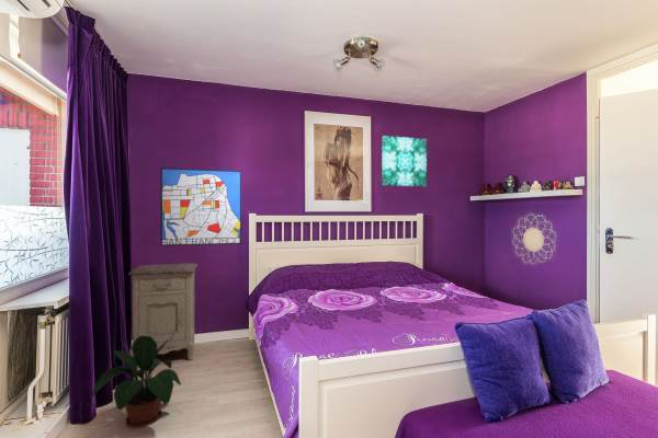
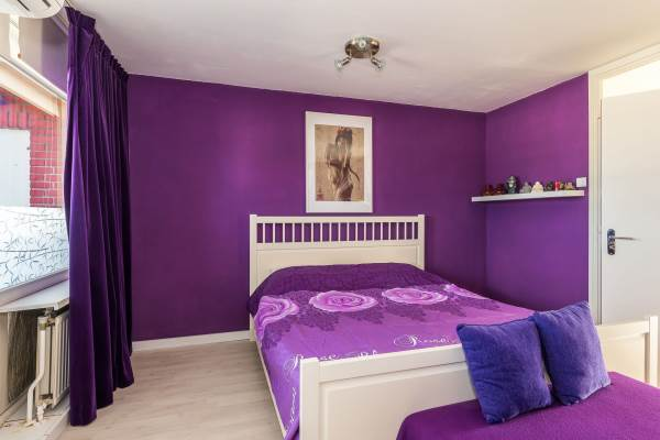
- wall art (405, 161)
- nightstand (164, 311)
- decorative wall piece (533, 239)
- potted plant (140, 373)
- wall art (202, 207)
